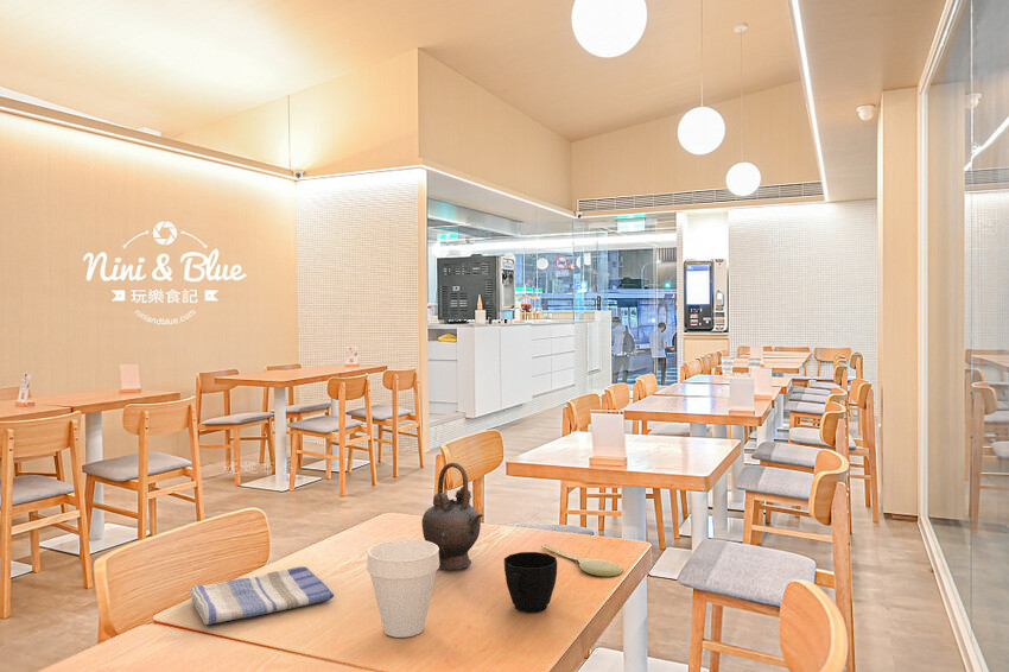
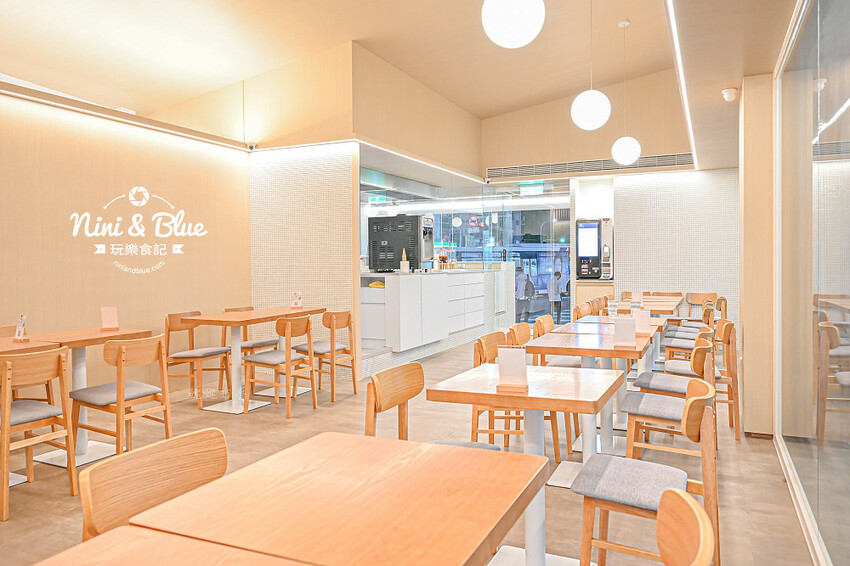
- cup (527, 583)
- spoon (577, 558)
- teapot (456, 515)
- cup (404, 589)
- dish towel (260, 592)
